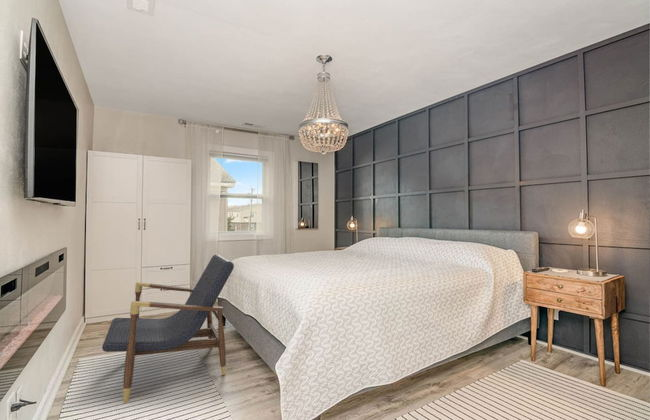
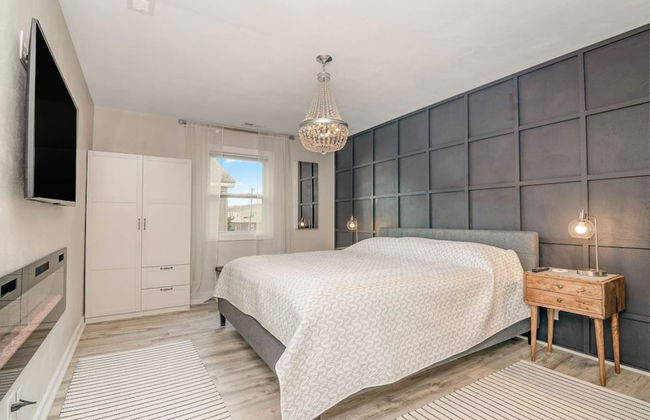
- lounge chair (172, 315)
